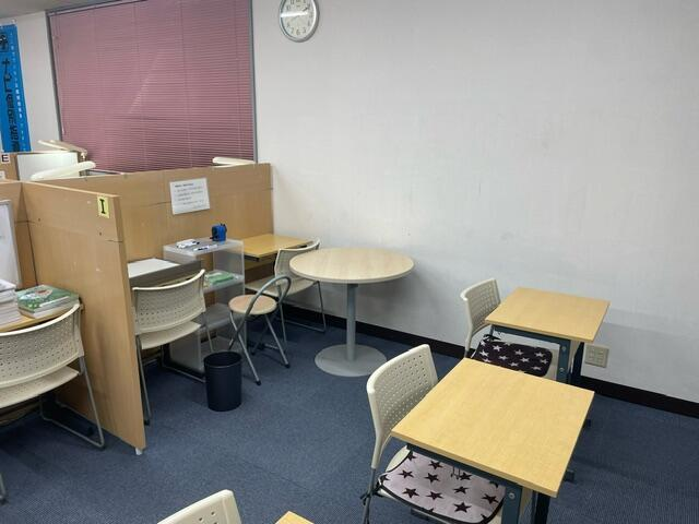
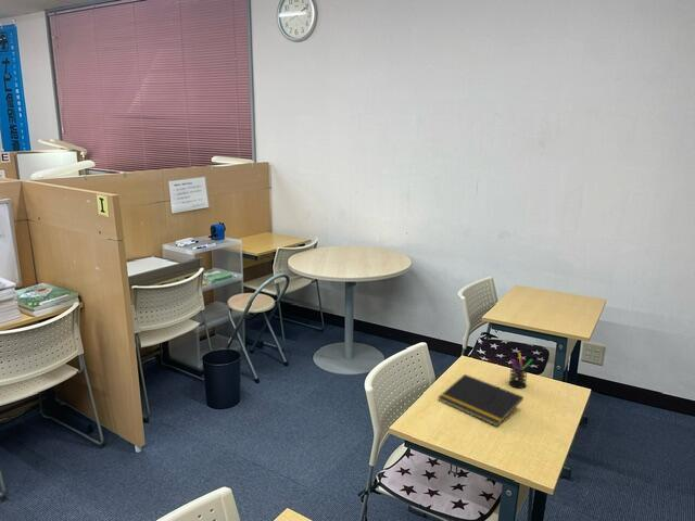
+ notepad (479, 398)
+ pen holder (520, 369)
